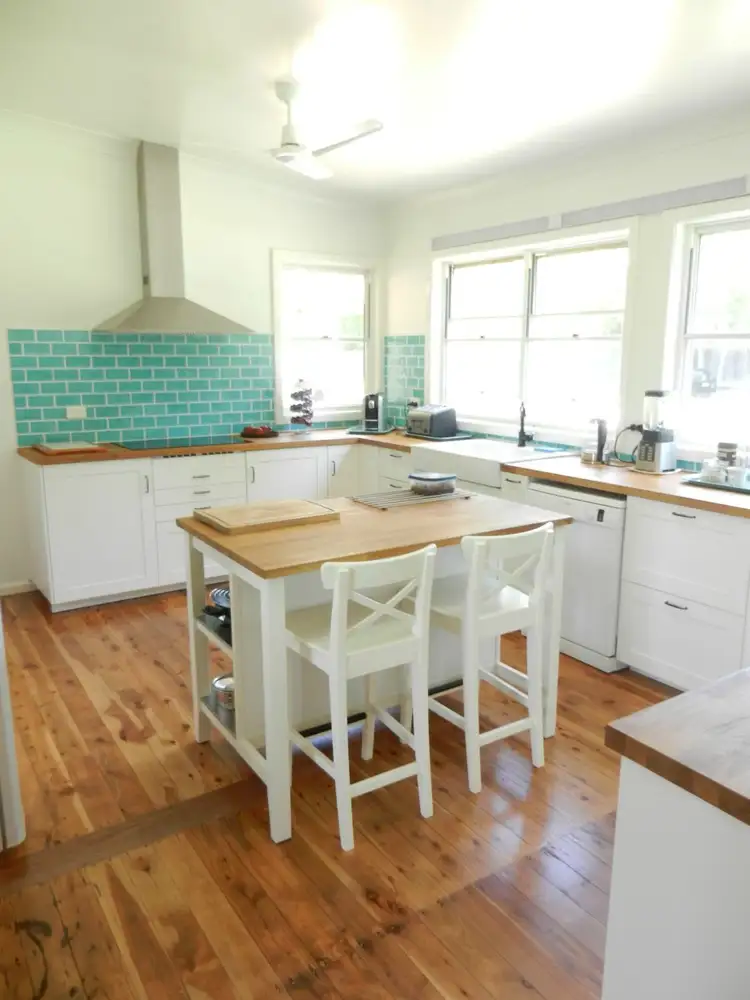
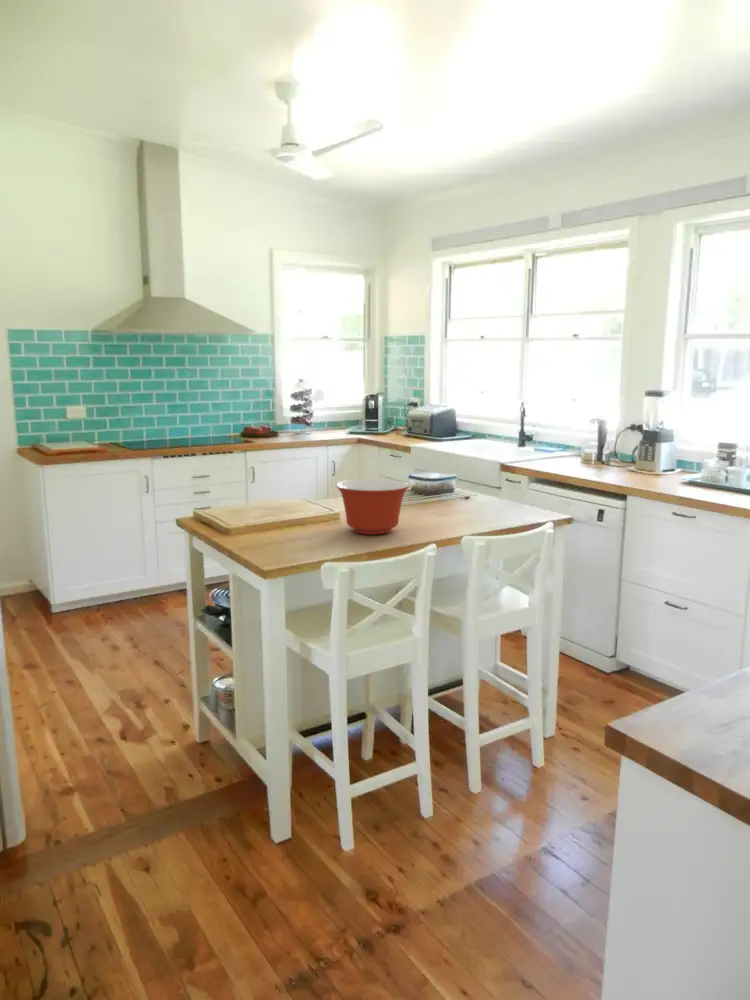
+ mixing bowl (372, 507)
